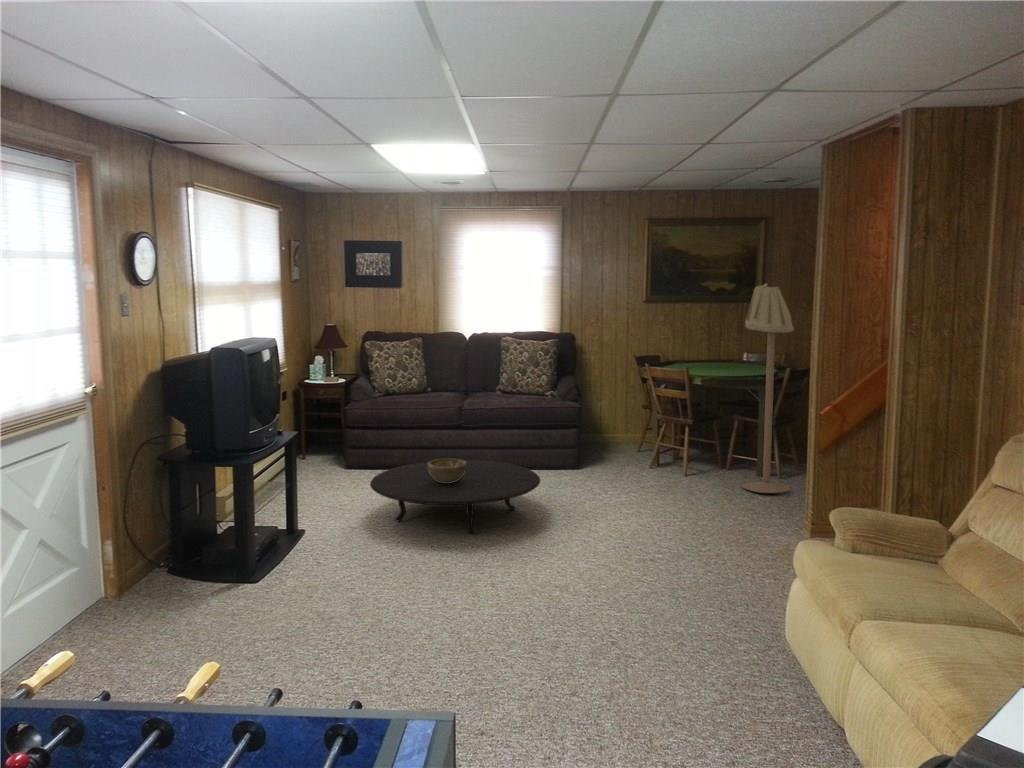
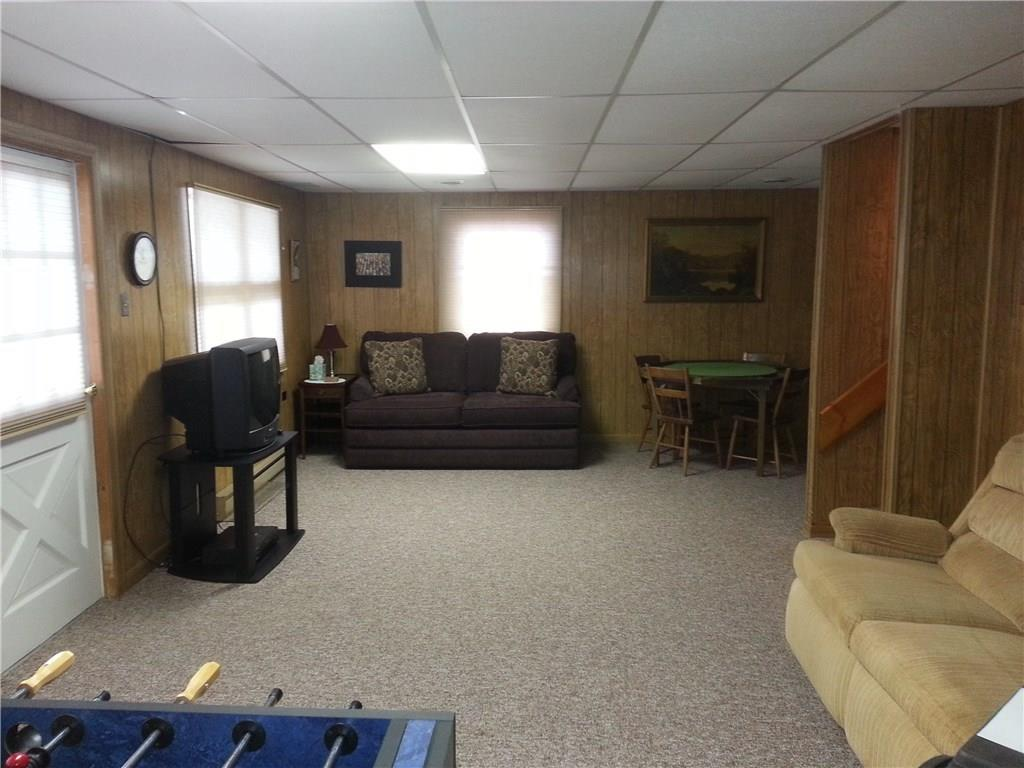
- floor lamp (767, 386)
- table (456, 496)
- decorative bowl (447, 471)
